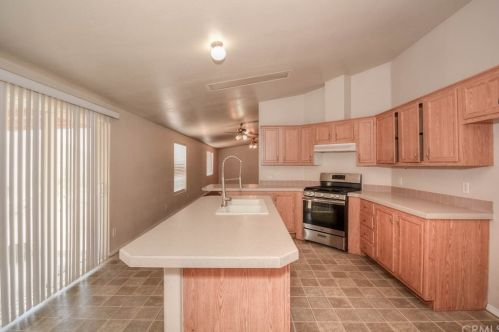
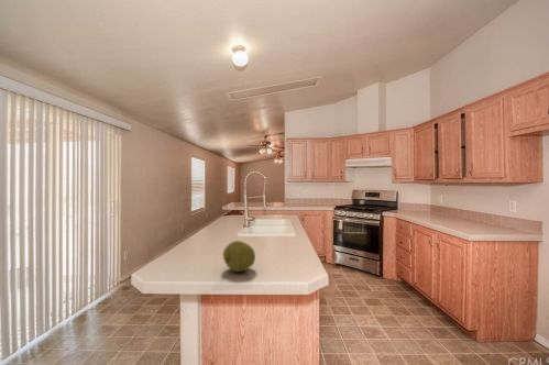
+ fruit (239, 255)
